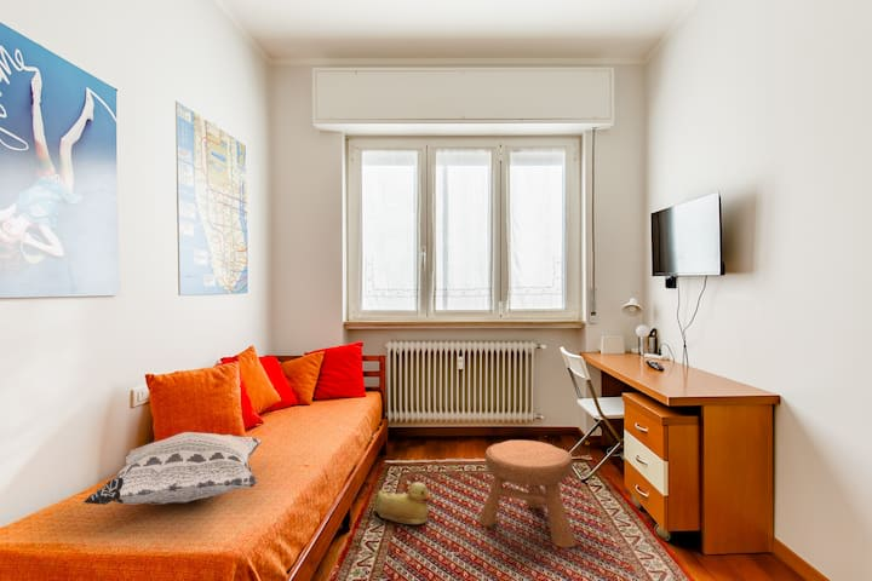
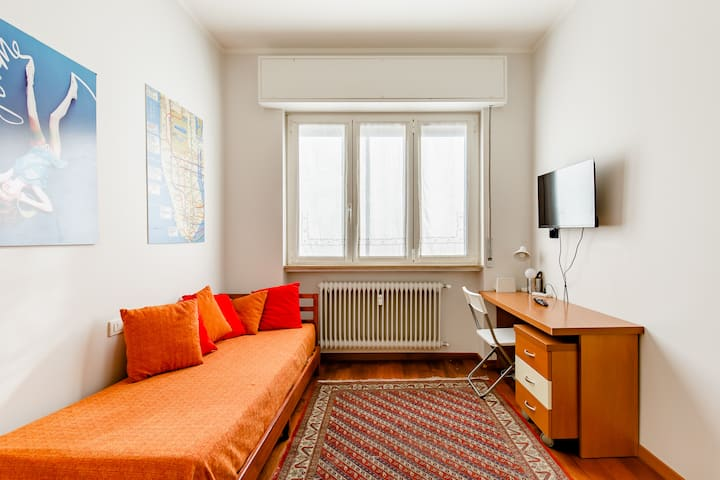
- stool (534, 489)
- rubber duck (401, 499)
- decorative pillow (187, 466)
